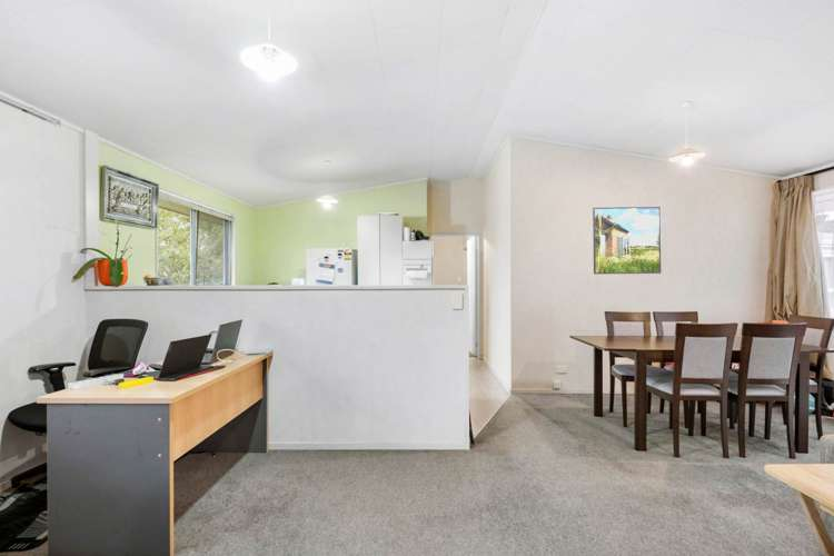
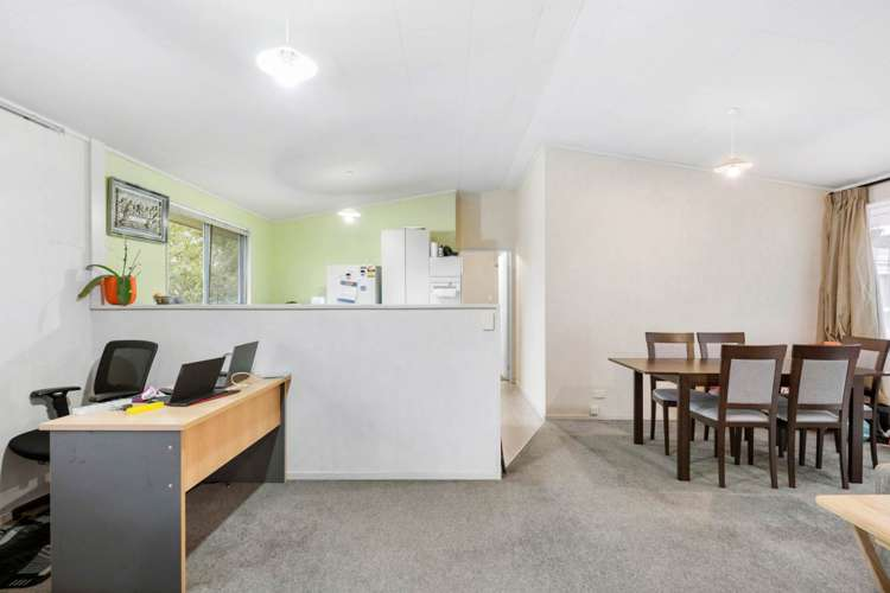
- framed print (626, 240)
